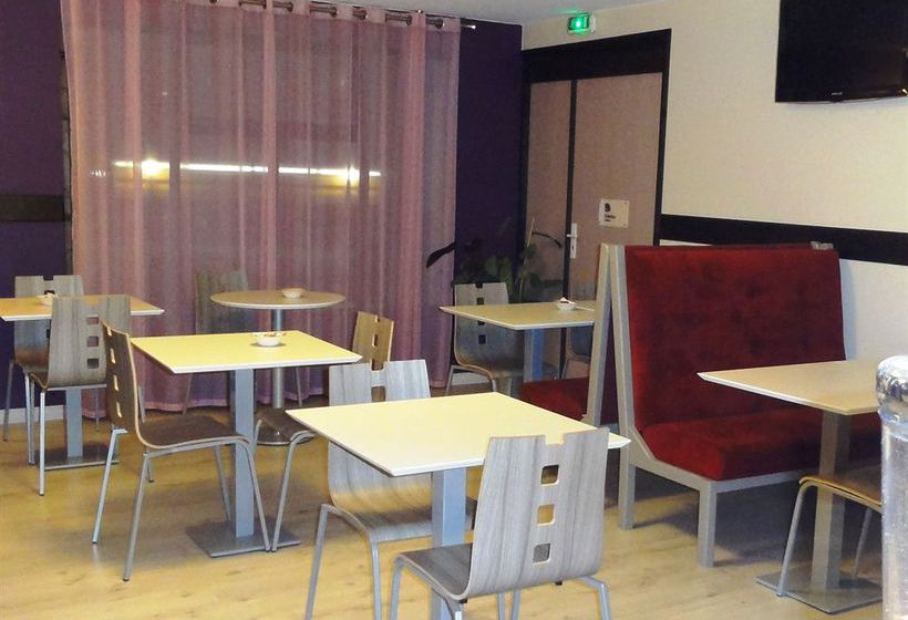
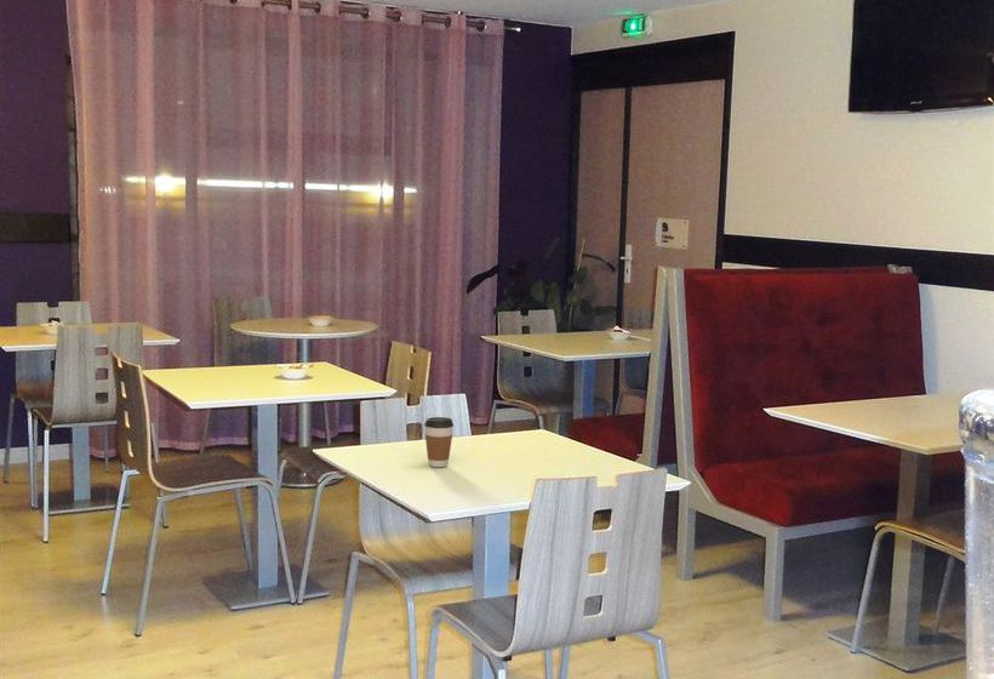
+ coffee cup (438, 441)
